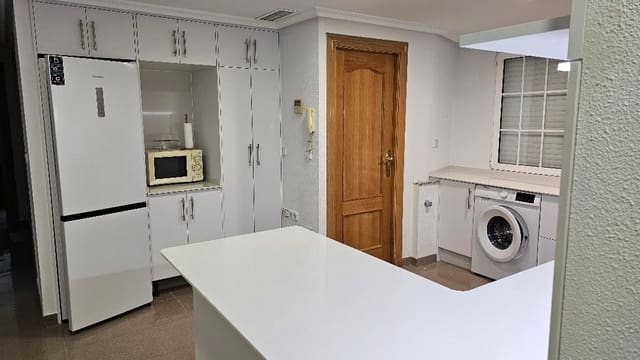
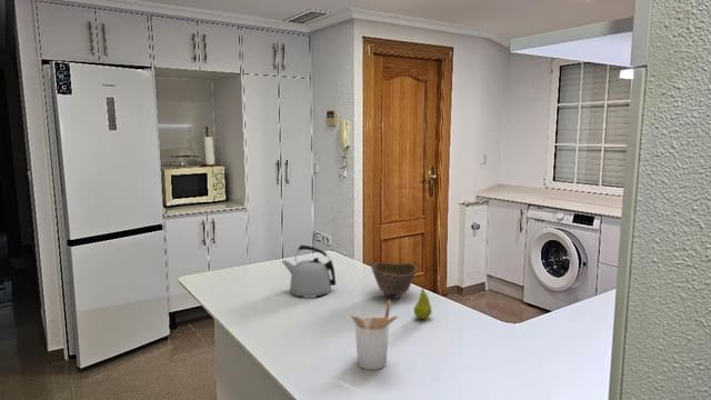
+ fruit (422, 301)
+ bowl (393, 281)
+ utensil holder (375, 336)
+ kettle (309, 268)
